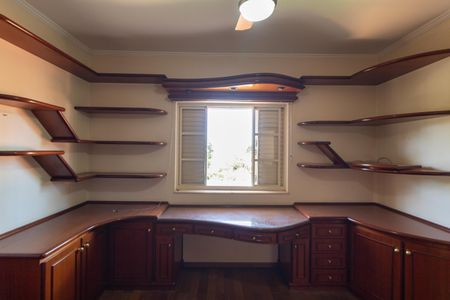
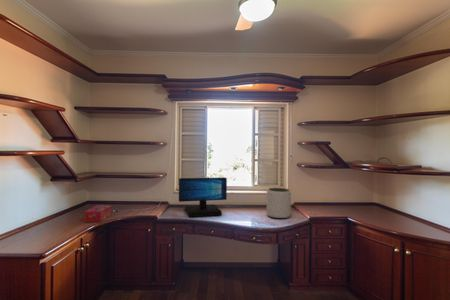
+ monitor (202, 195)
+ plant pot (278, 202)
+ tissue box (98, 213)
